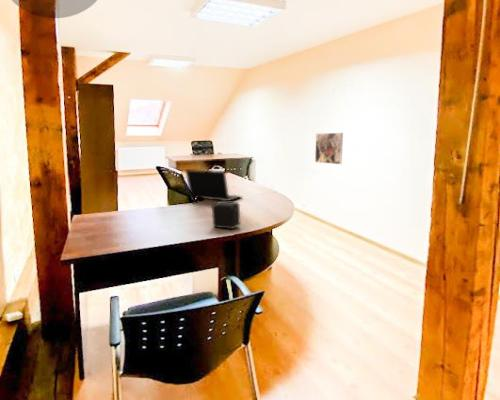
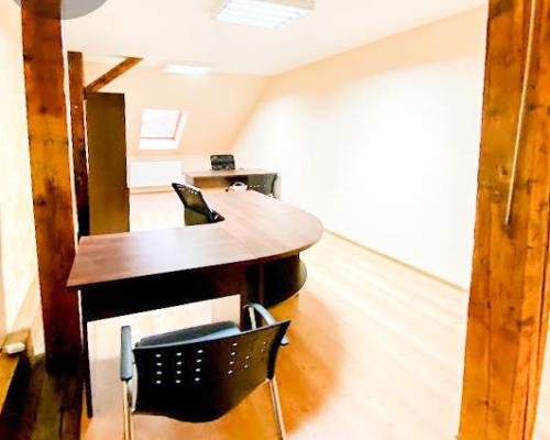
- laptop (214, 183)
- speaker (225, 214)
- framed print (328, 148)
